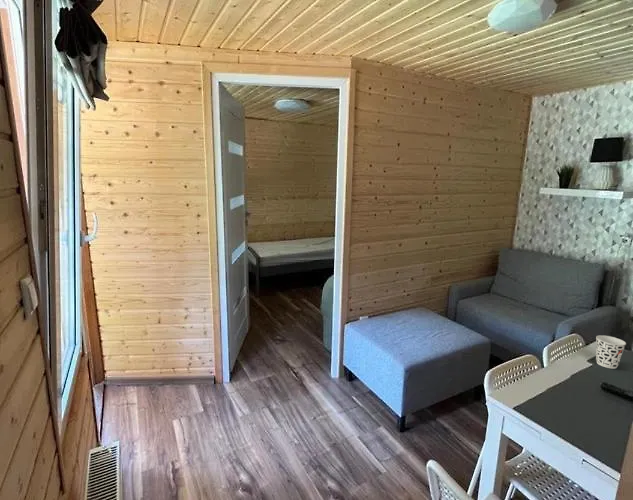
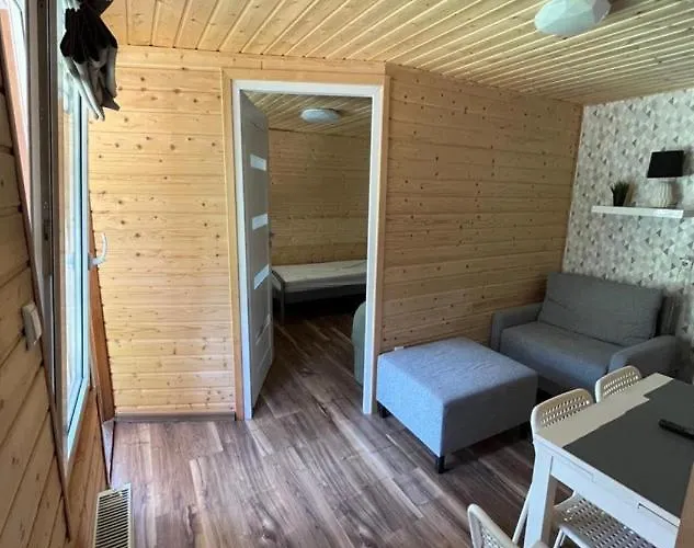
- cup (608, 352)
